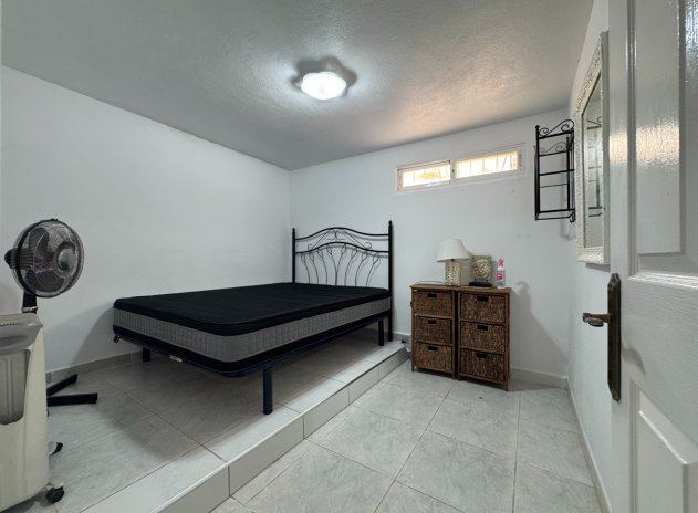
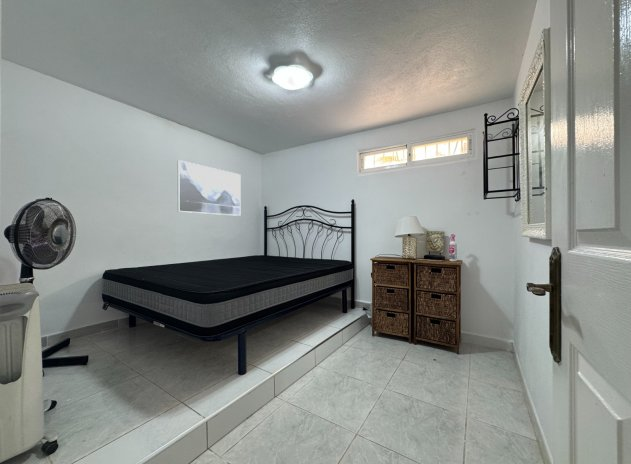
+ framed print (212, 191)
